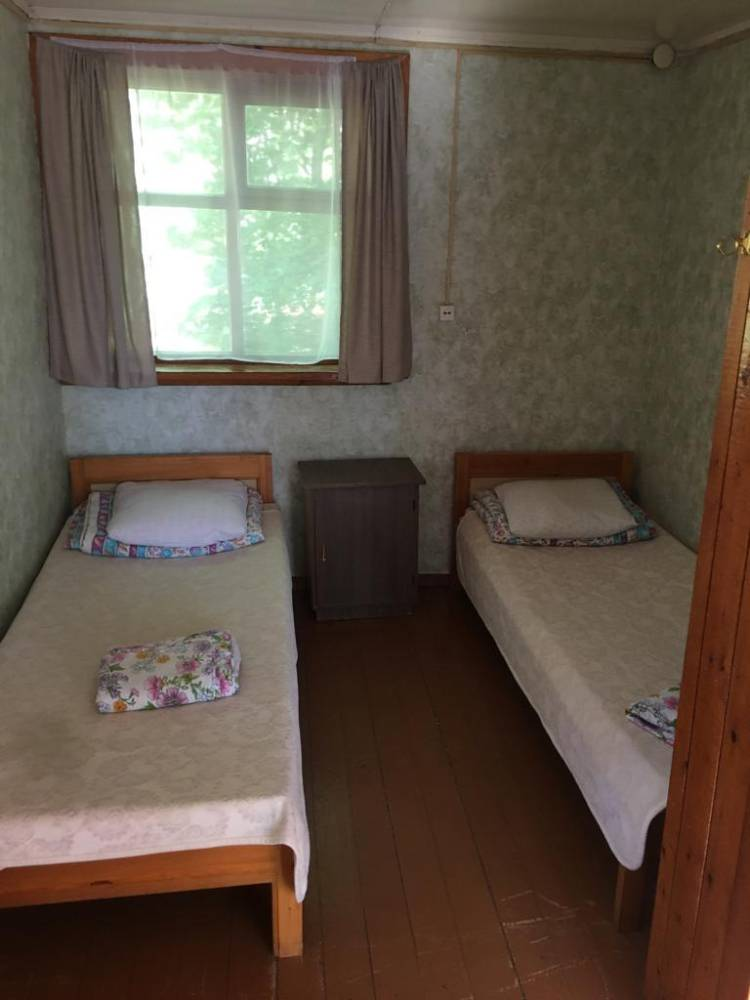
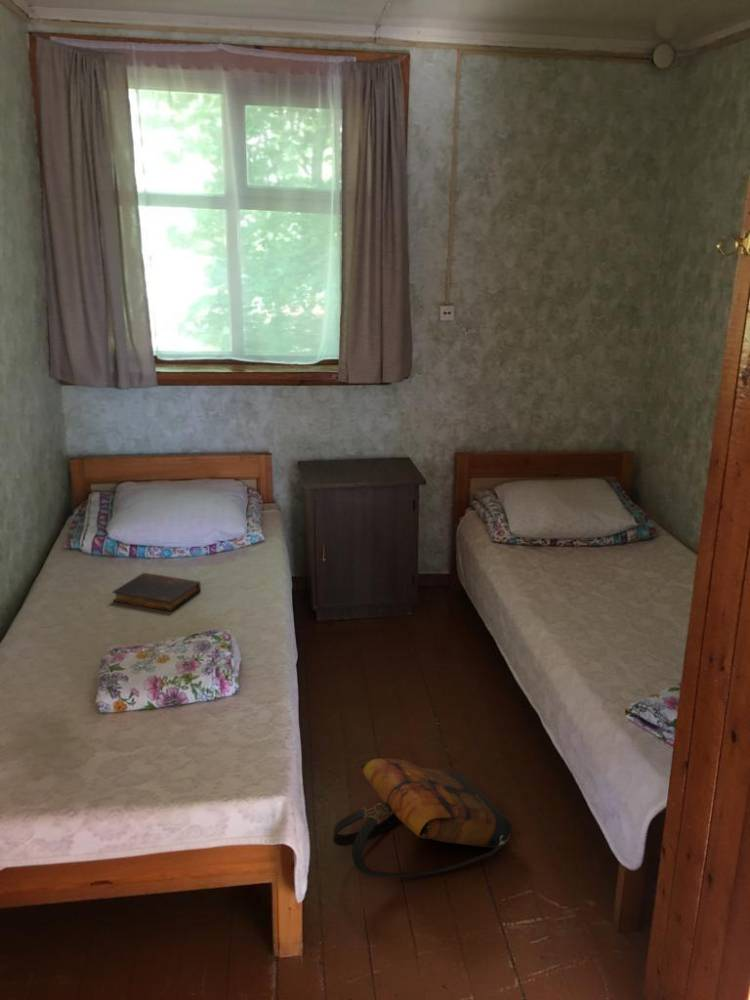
+ backpack (415, 811)
+ book (157, 591)
